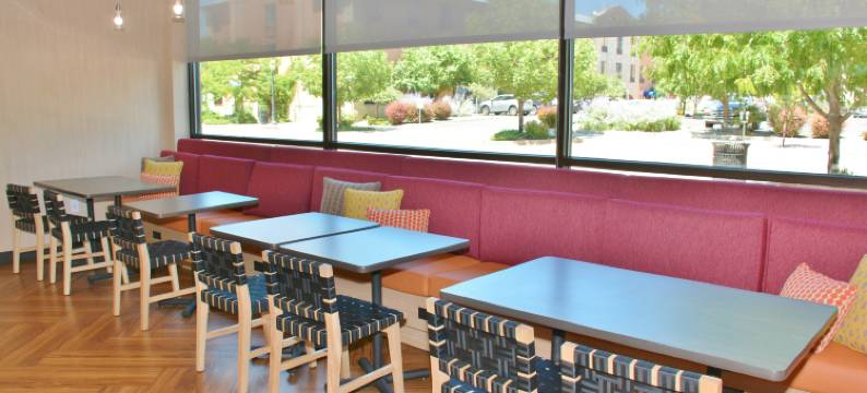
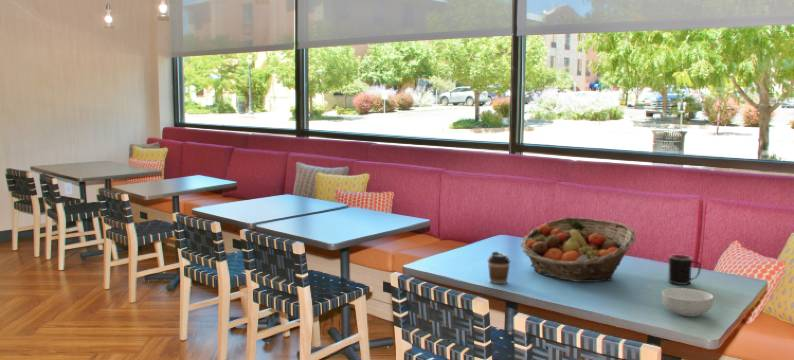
+ mug (684, 270)
+ coffee cup (498, 267)
+ cereal bowl (687, 303)
+ fruit basket (576, 248)
